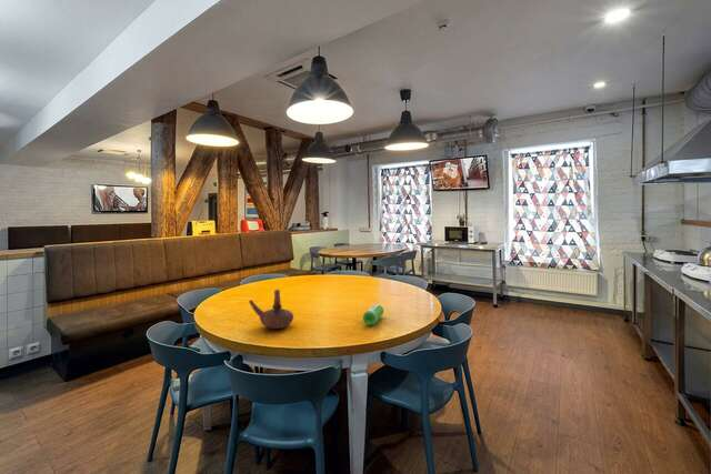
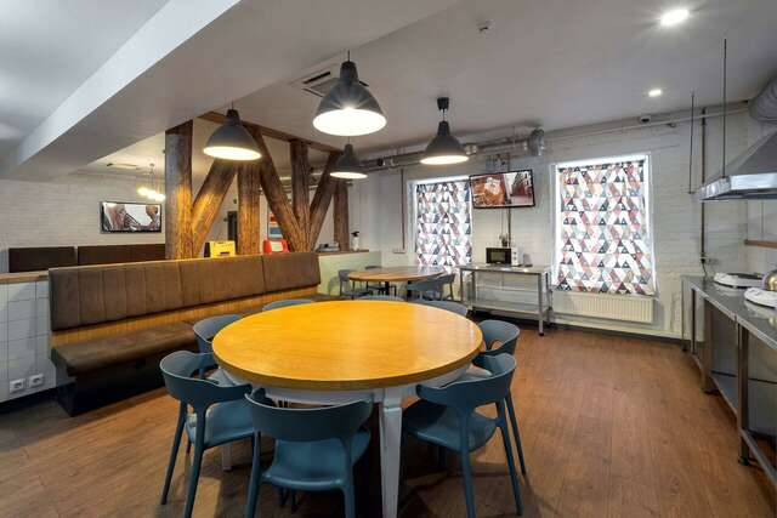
- teapot (271, 310)
- speaker (373, 313)
